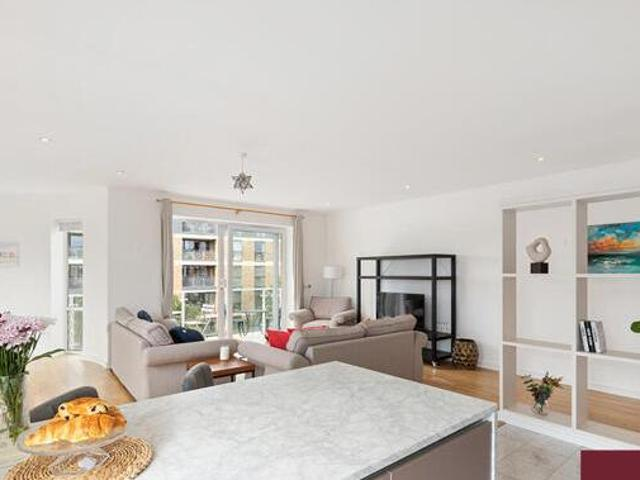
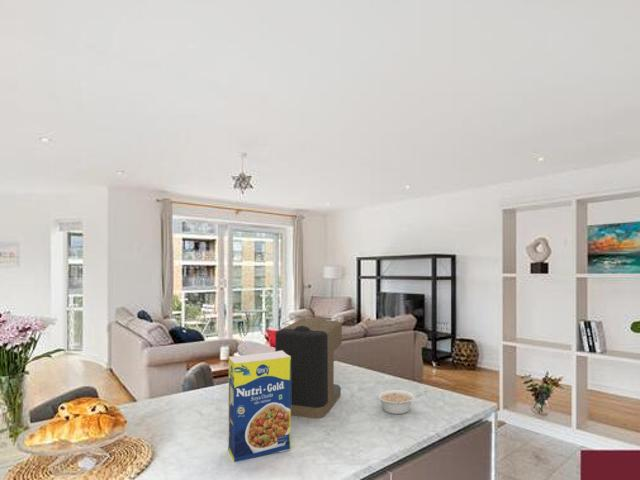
+ legume (397, 401)
+ coffee maker (307, 360)
+ legume (259, 403)
